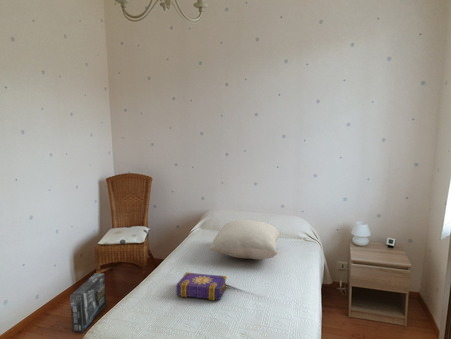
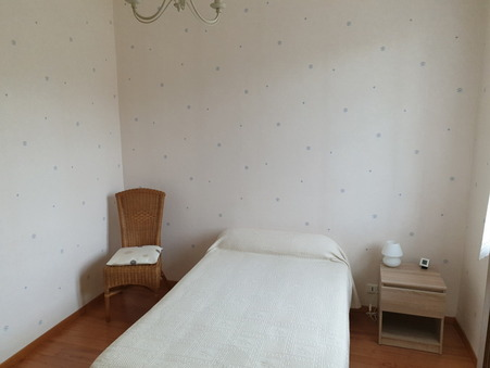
- book (202, 285)
- pillow (247, 238)
- box (89, 300)
